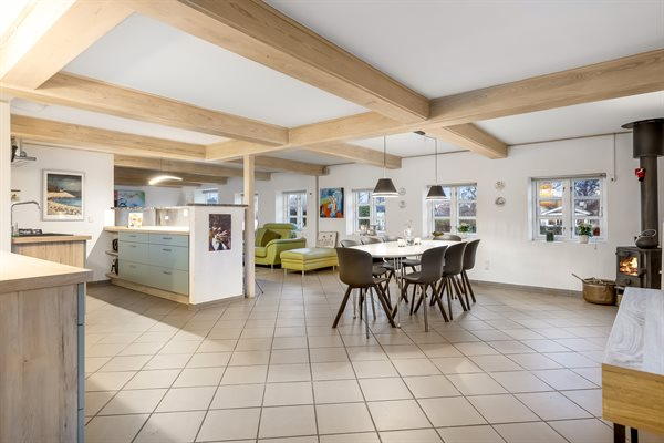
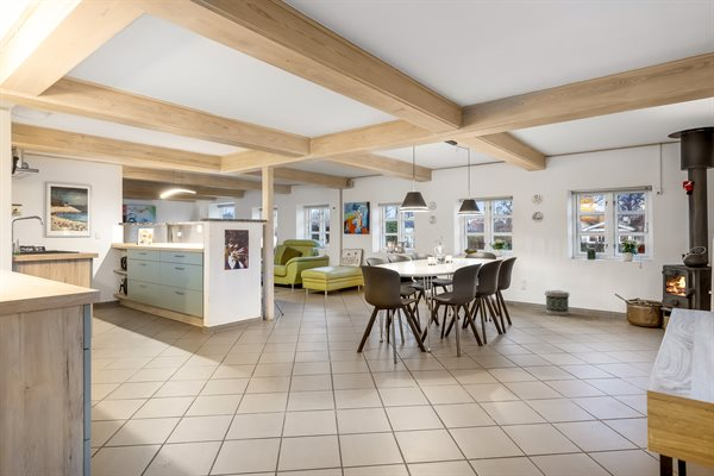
+ basket (557, 301)
